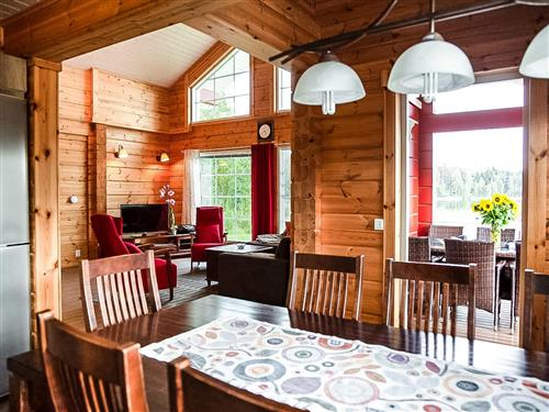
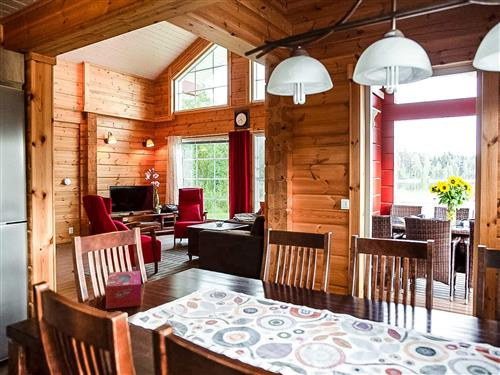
+ tissue box (124, 288)
